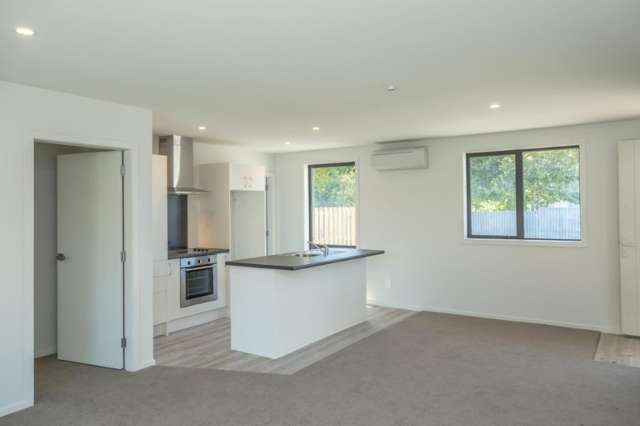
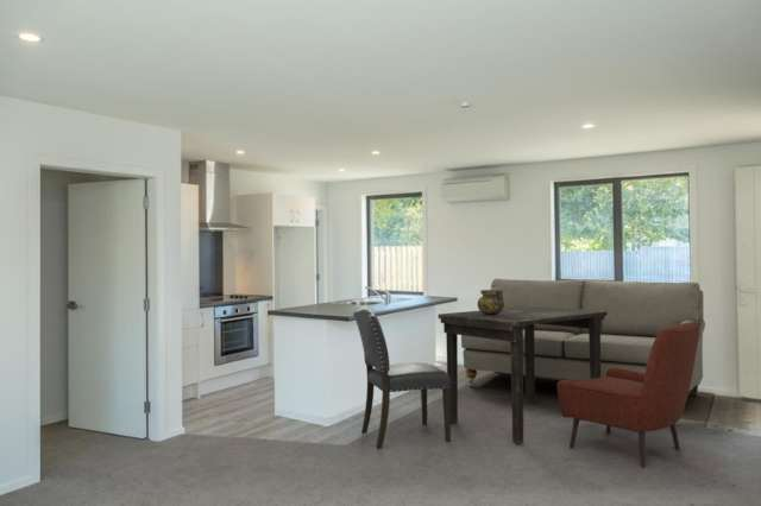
+ chair (400, 372)
+ chair (633, 385)
+ dining table (522, 366)
+ ceramic pot (490, 302)
+ sofa (578, 334)
